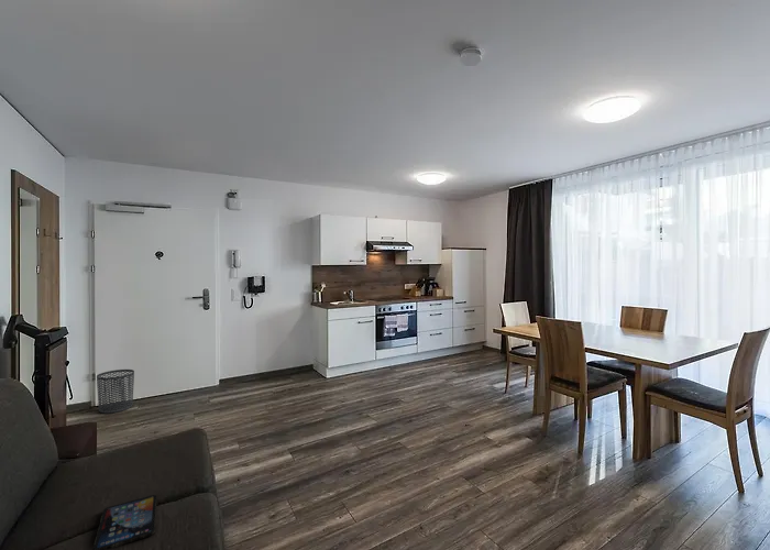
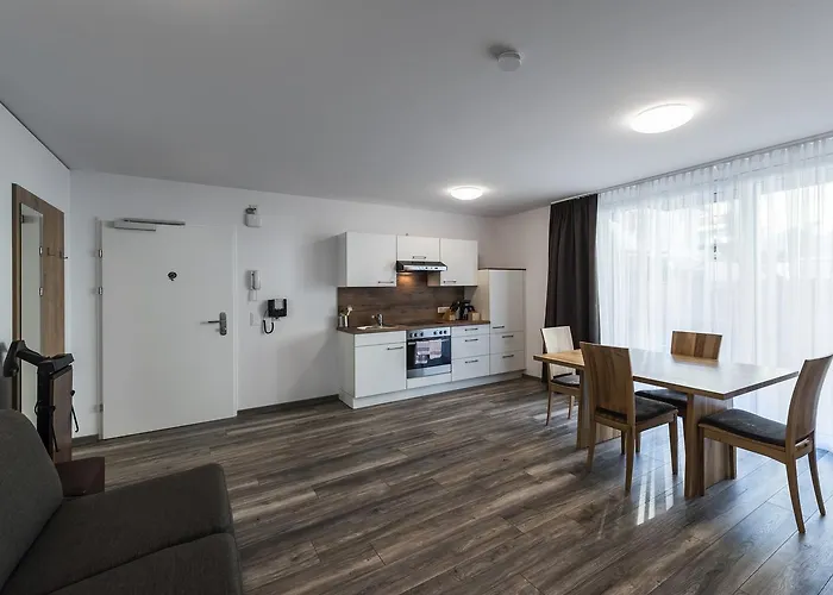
- tablet (128, 520)
- waste bin (116, 391)
